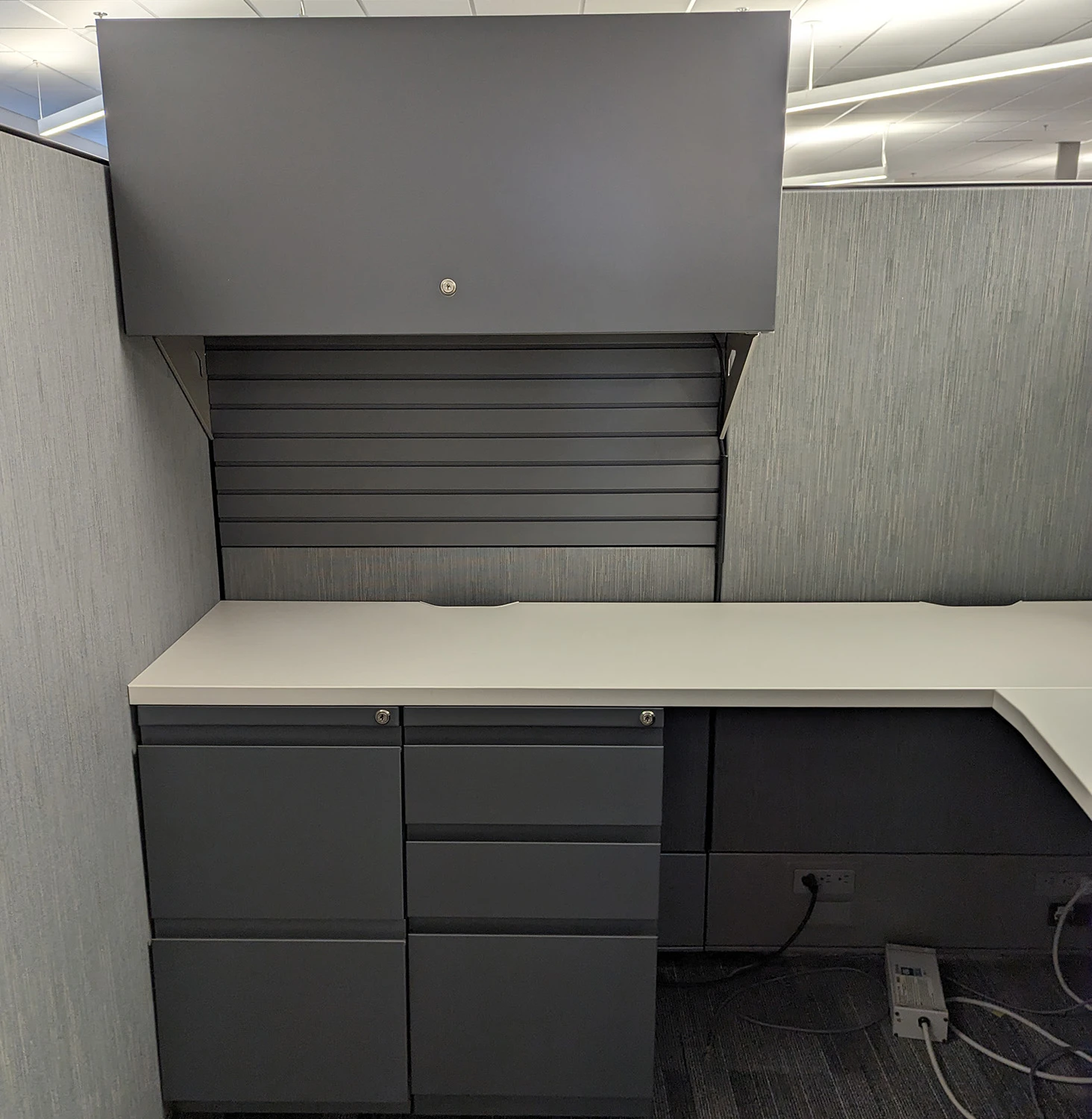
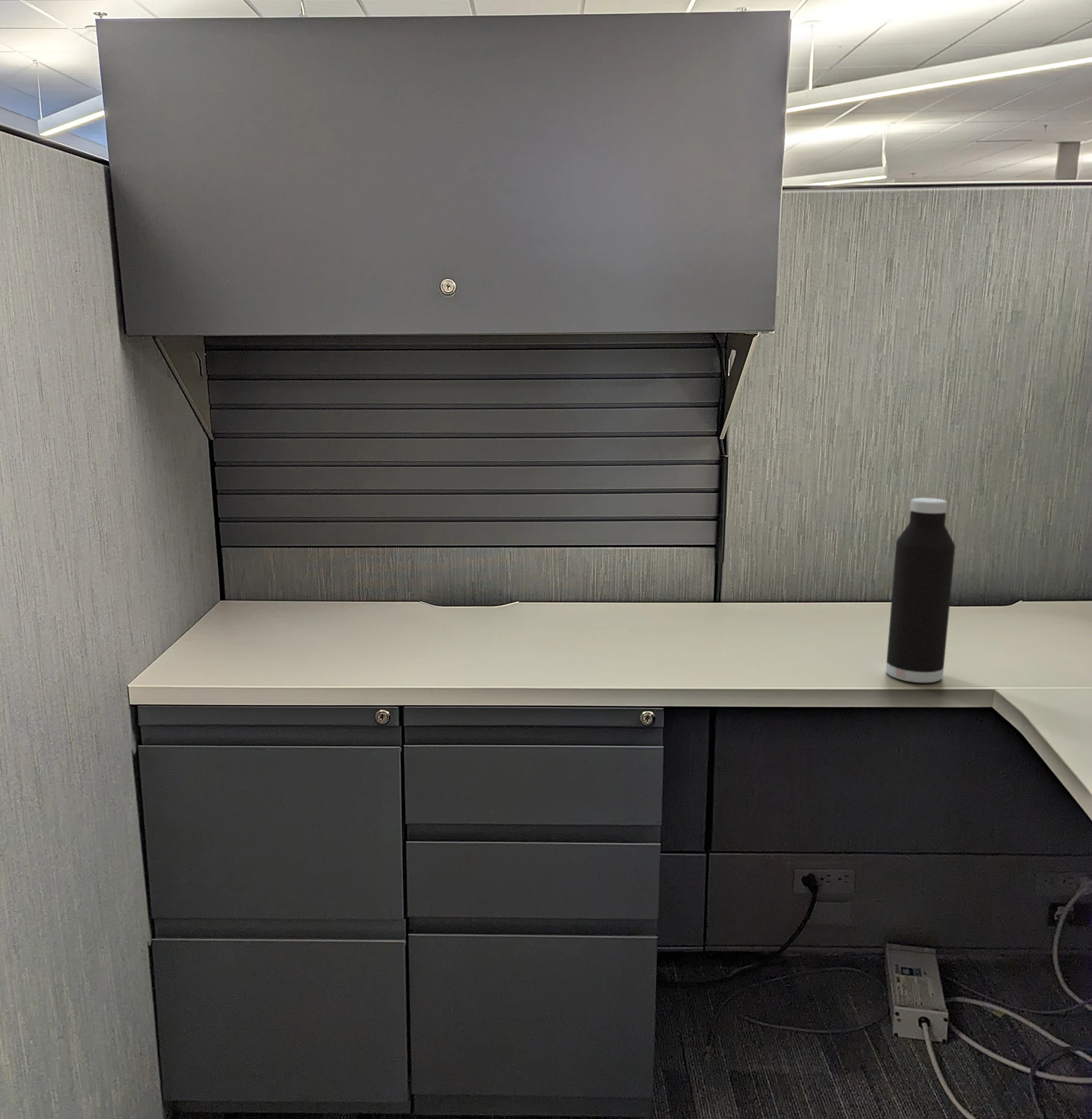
+ water bottle (921, 589)
